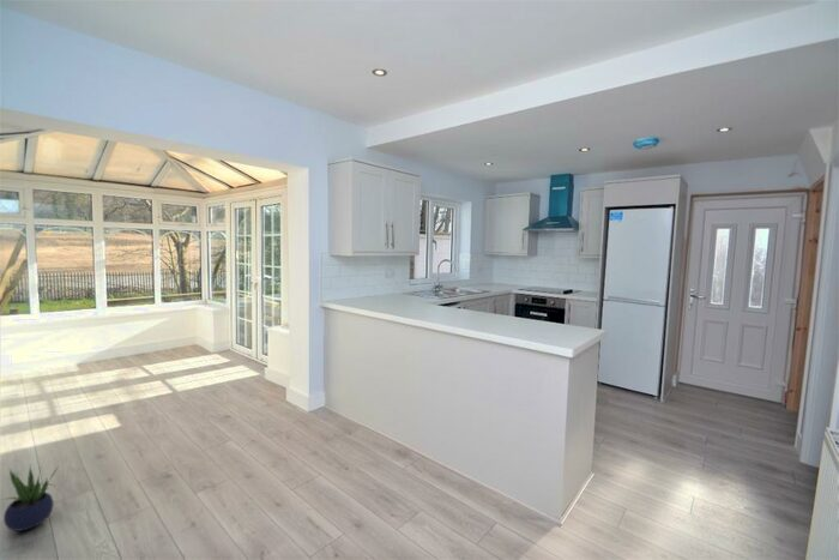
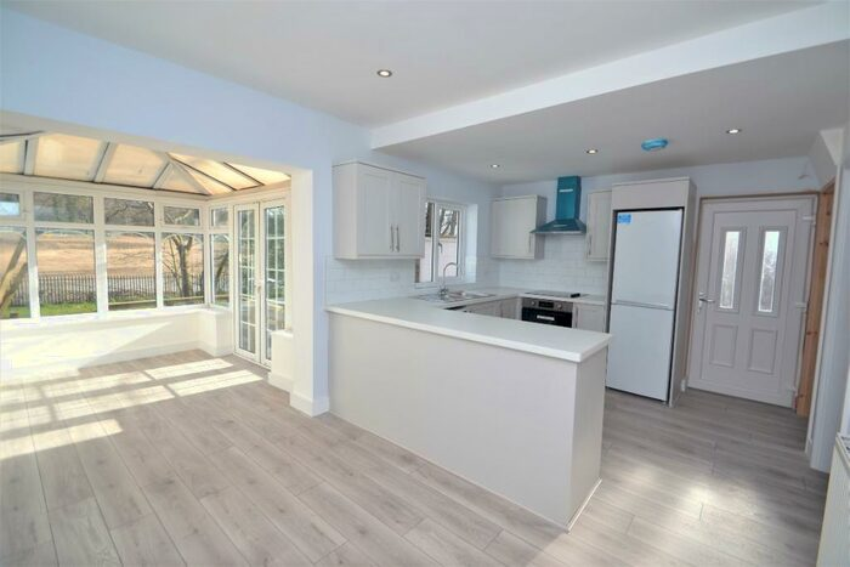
- potted plant (31, 494)
